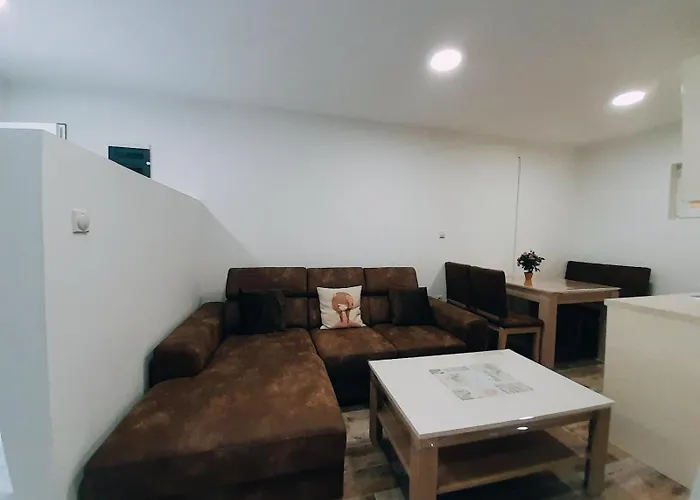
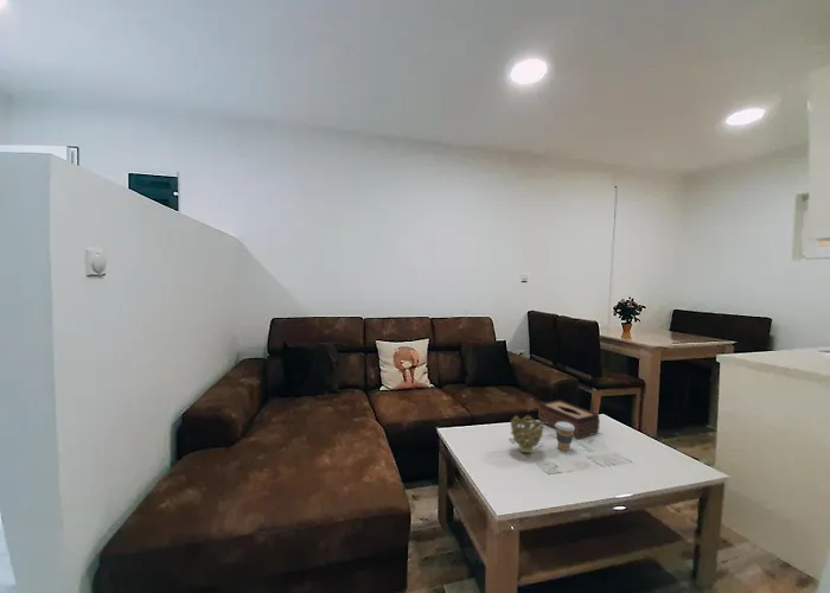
+ decorative bowl (526, 435)
+ tissue box (567, 417)
+ coffee cup (563, 435)
